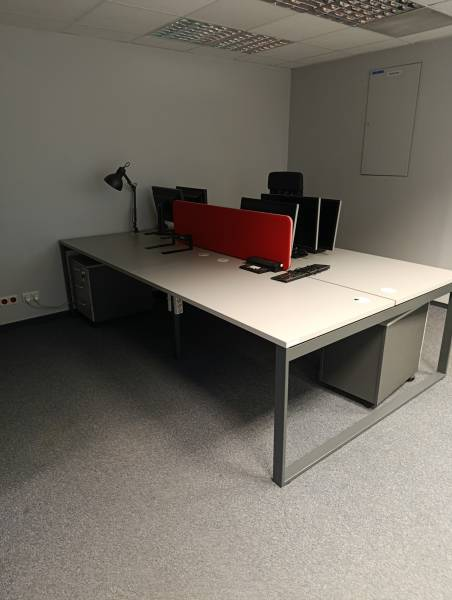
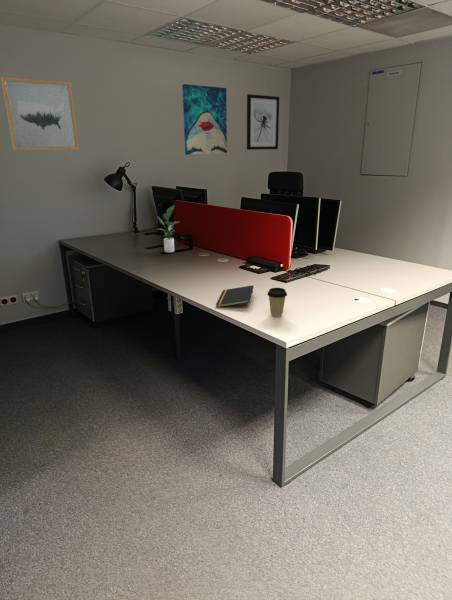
+ wall art (42, 115)
+ wall art (263, 123)
+ coffee cup (276, 302)
+ wall art (205, 121)
+ notepad (235, 295)
+ potted plant (166, 229)
